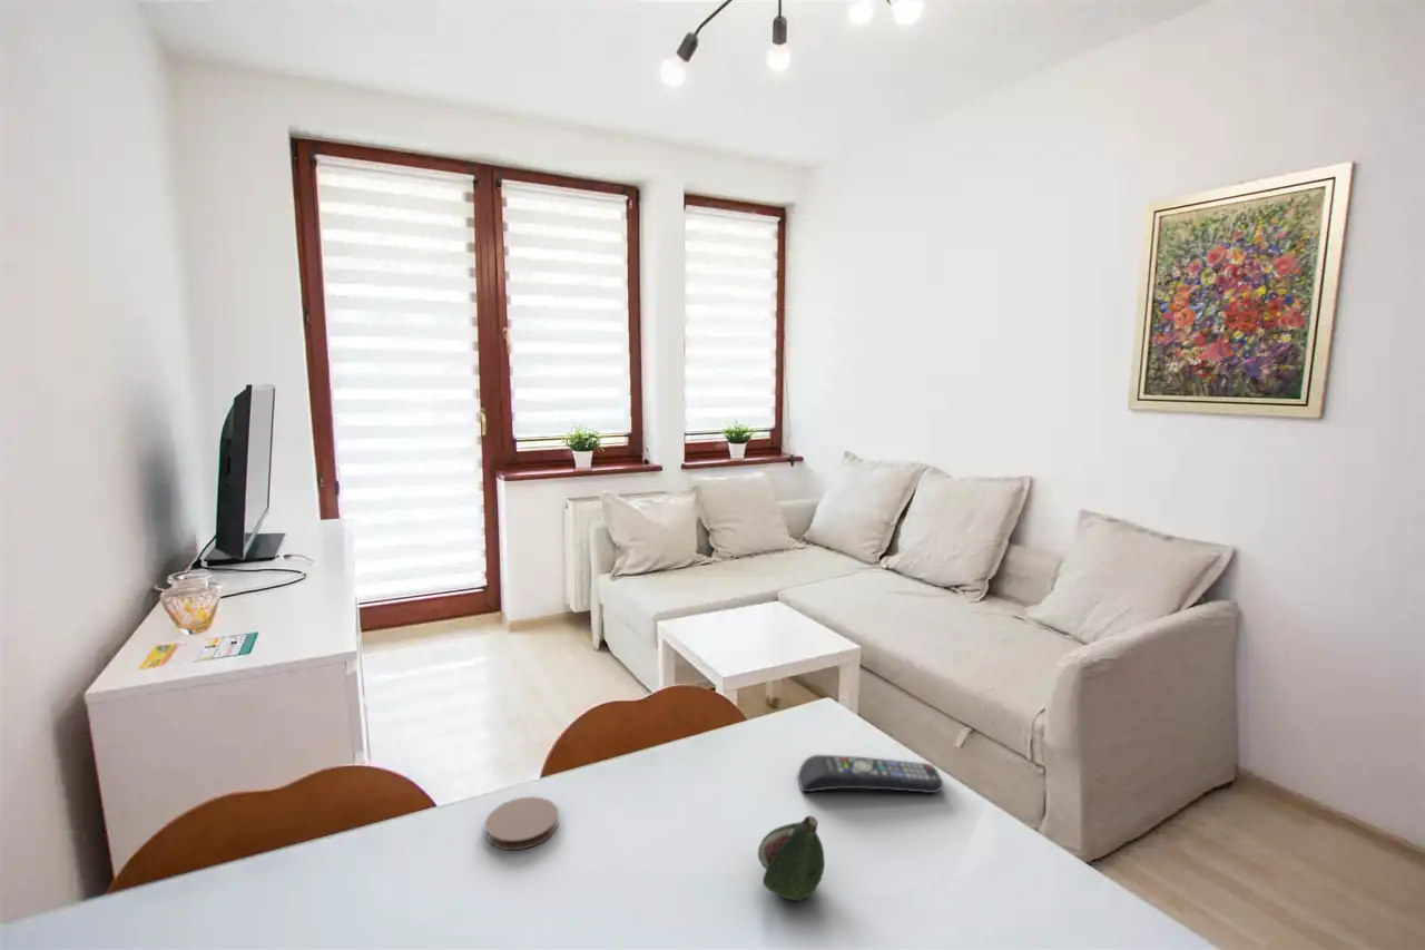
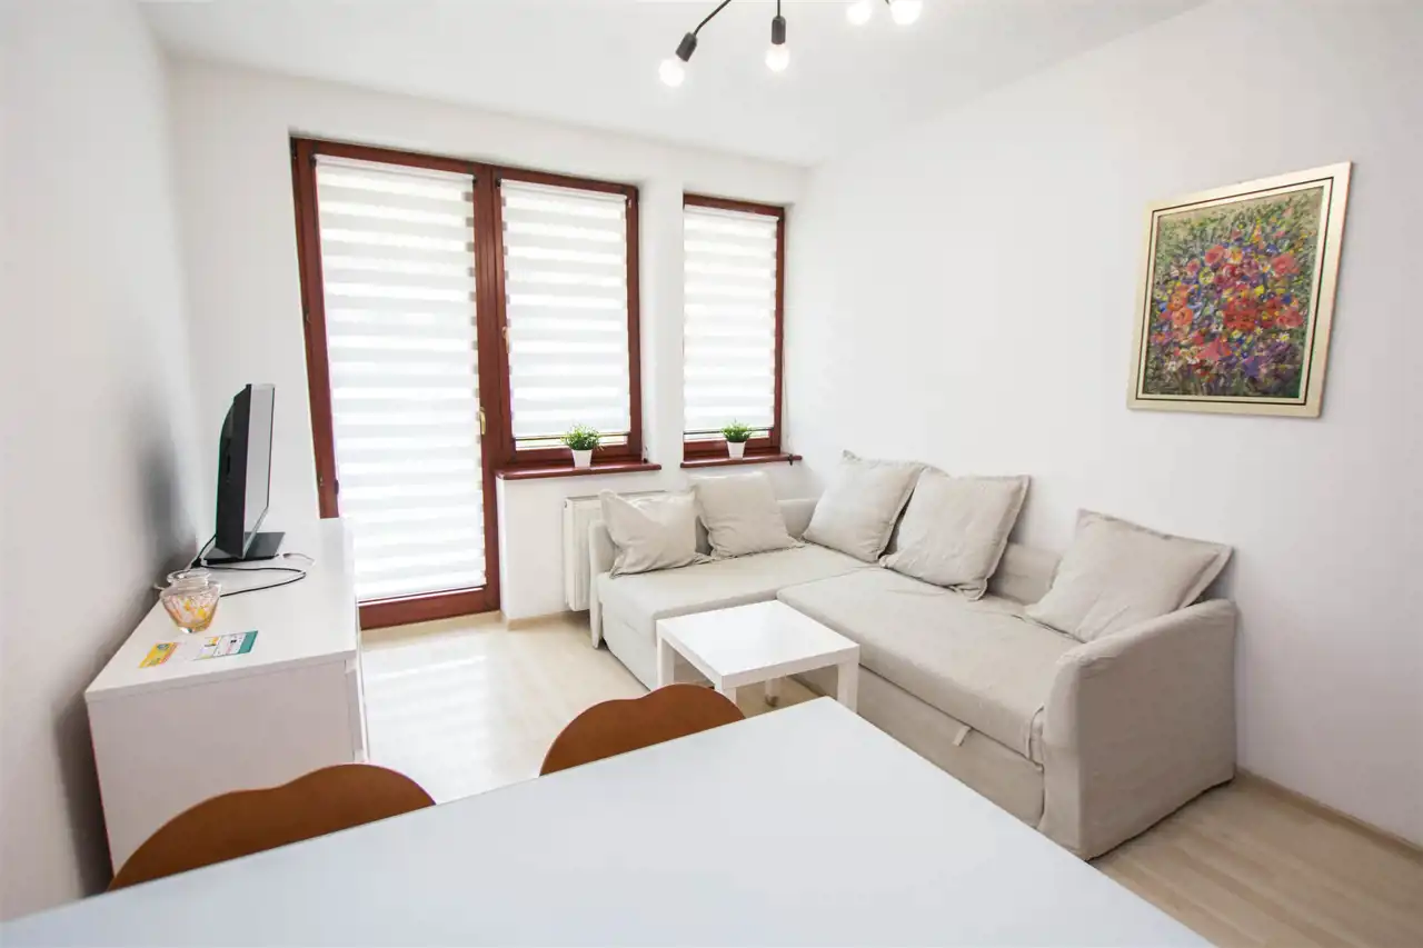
- fruit (789, 851)
- remote control (868, 774)
- coaster (522, 822)
